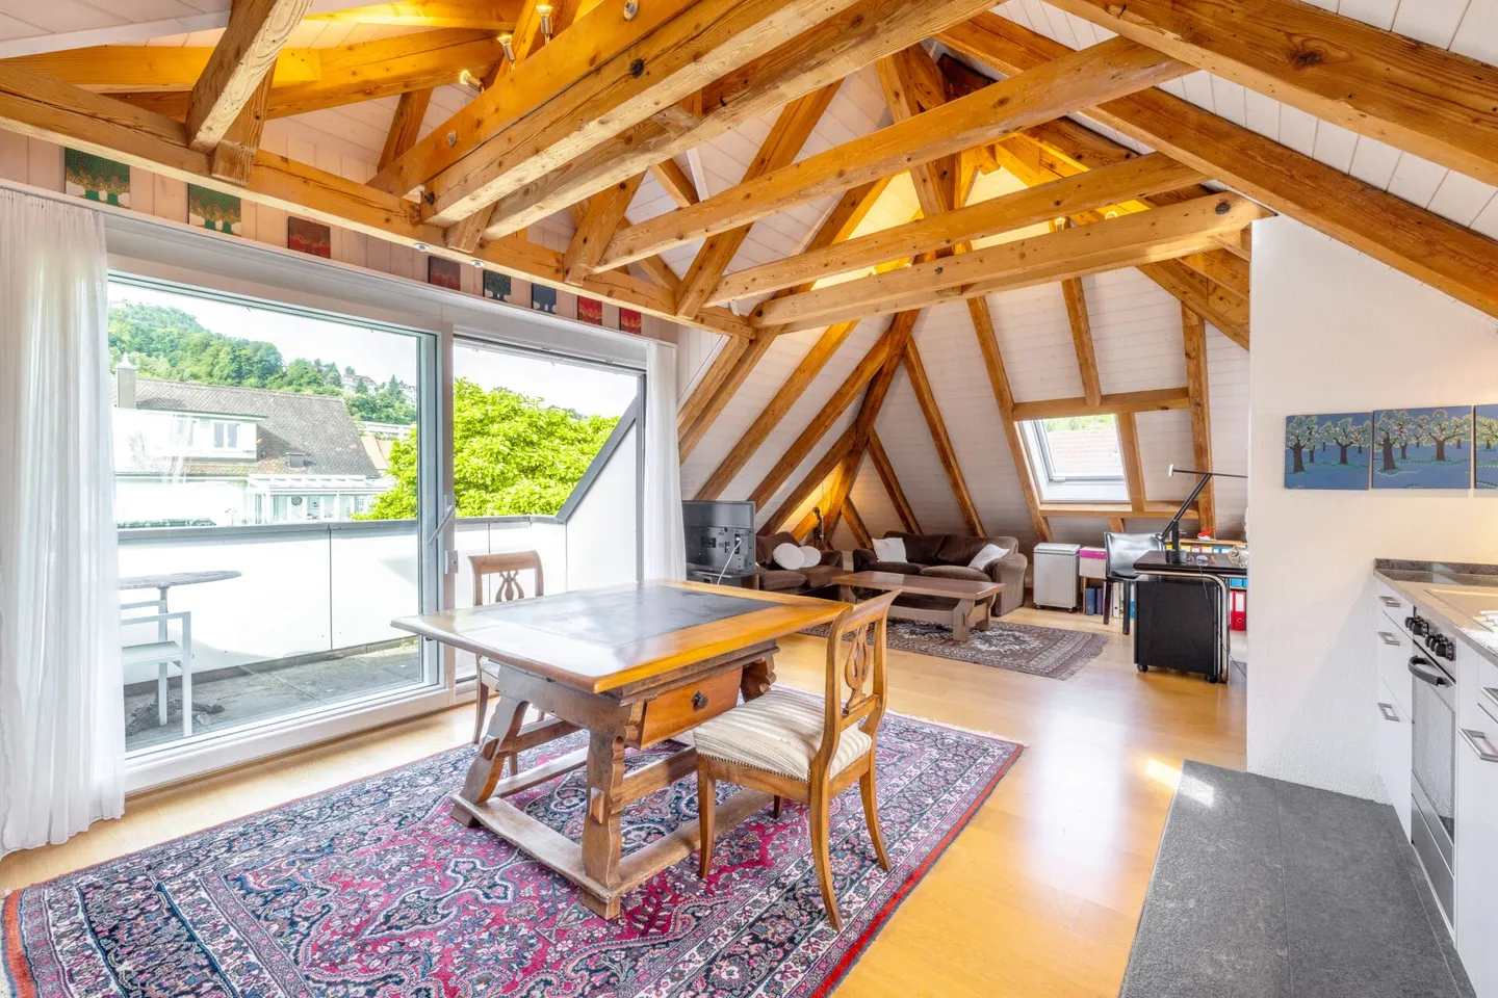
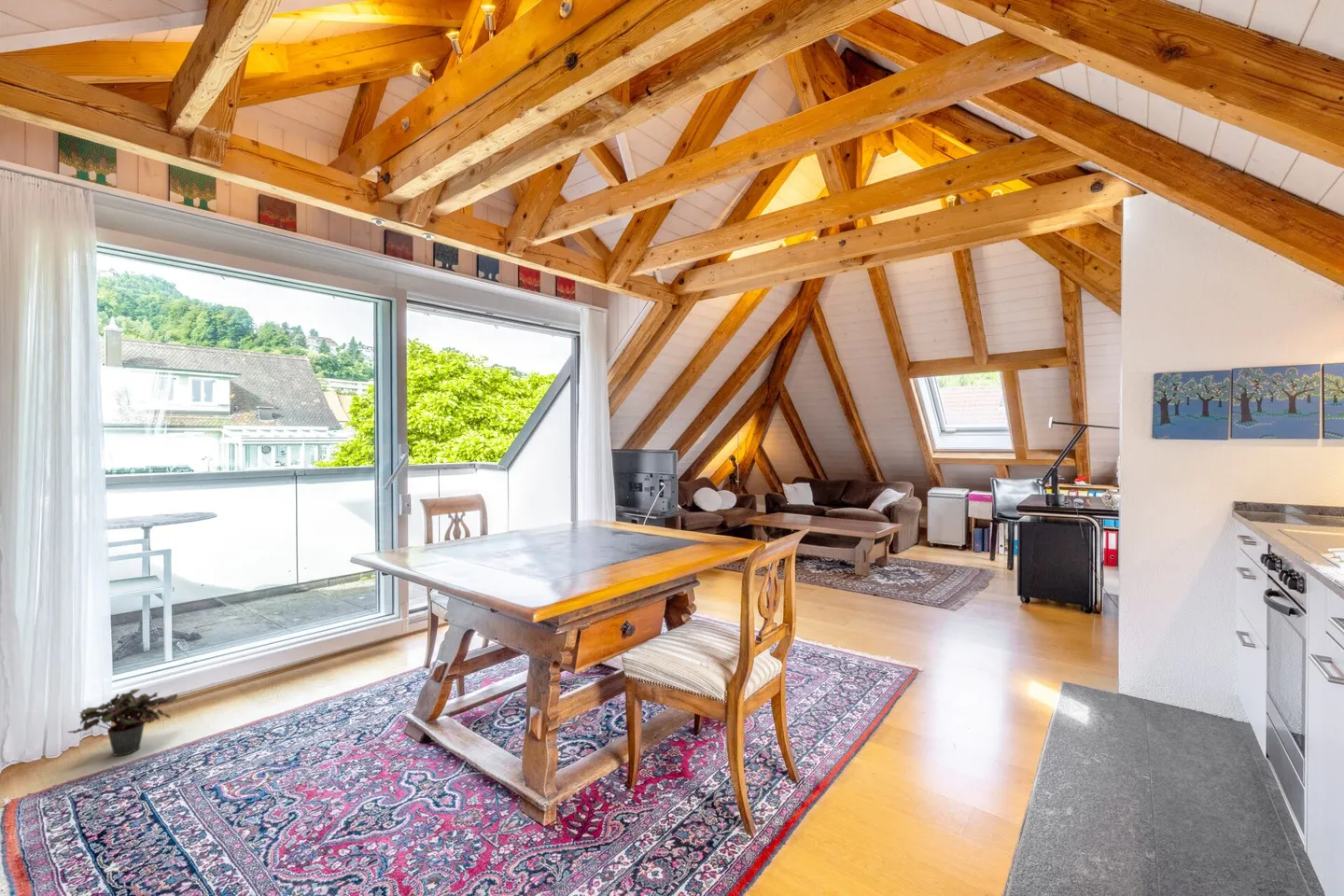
+ potted plant (125, 722)
